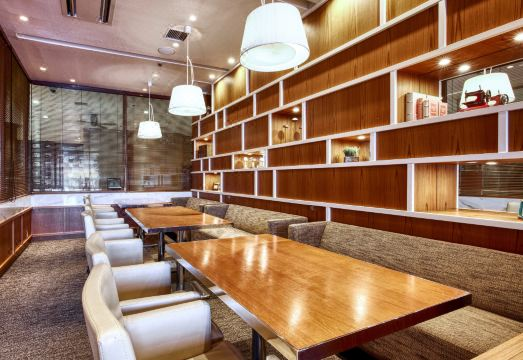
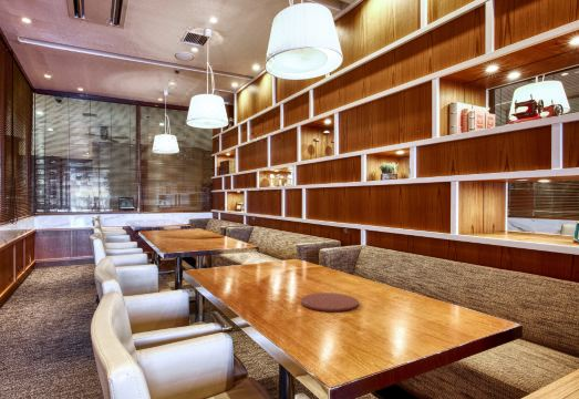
+ plate (329, 300)
